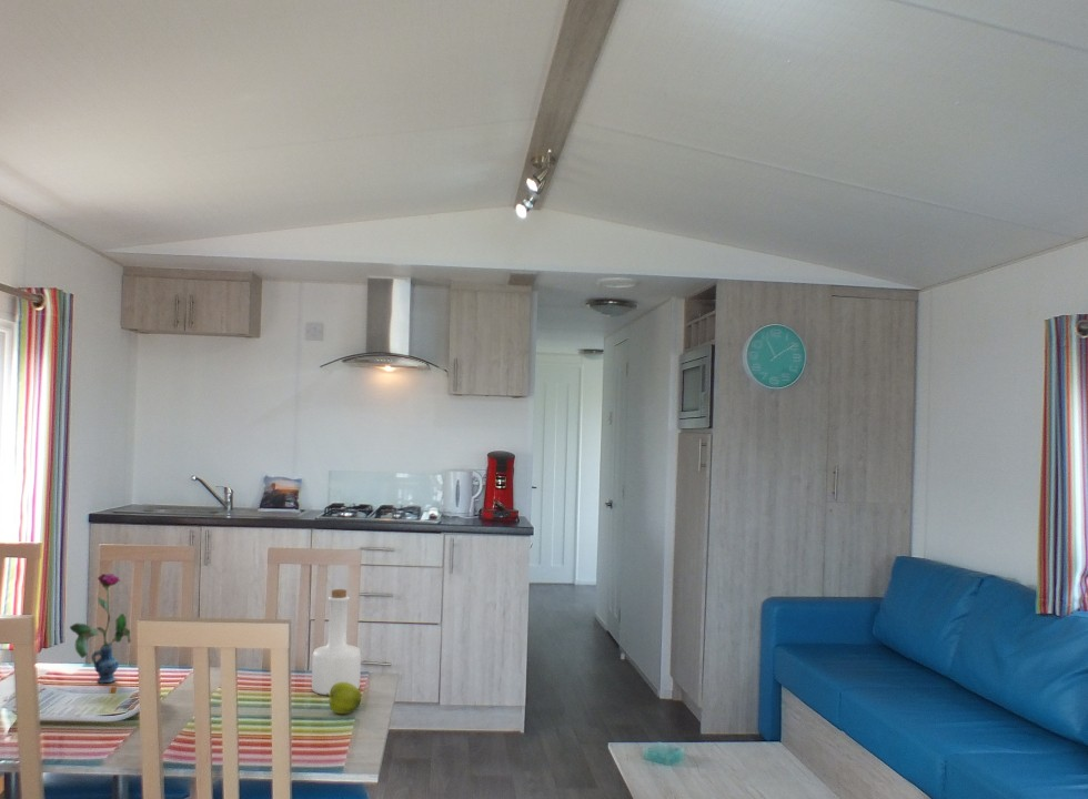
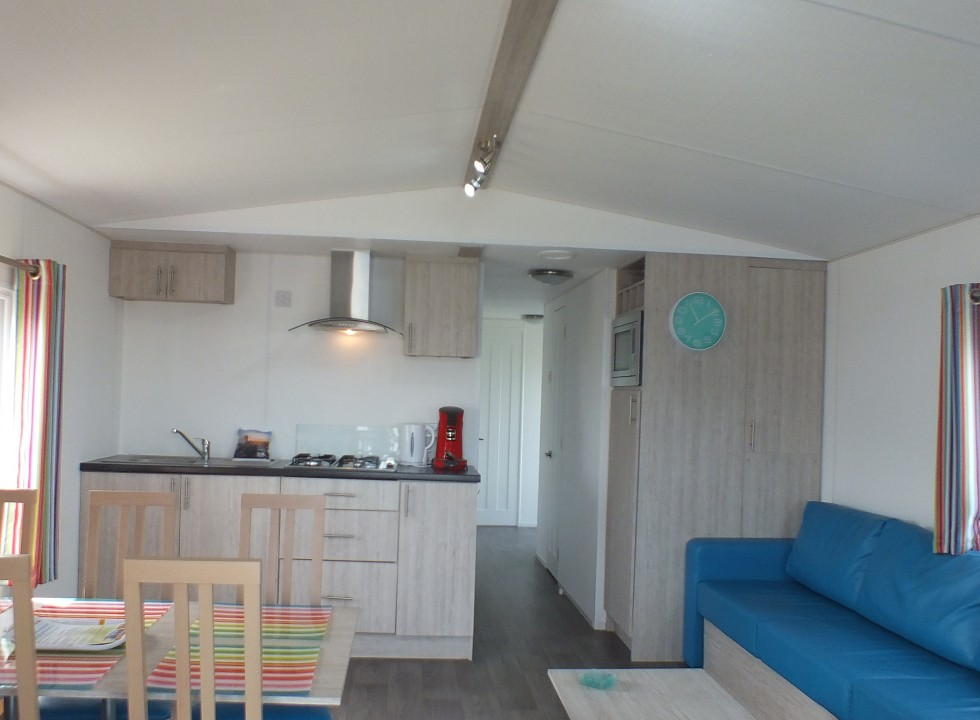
- apple (343, 697)
- vase (100, 627)
- bottle (336, 639)
